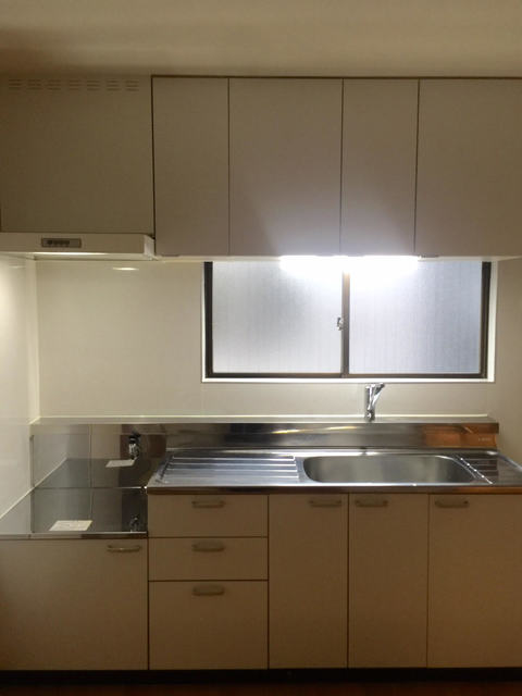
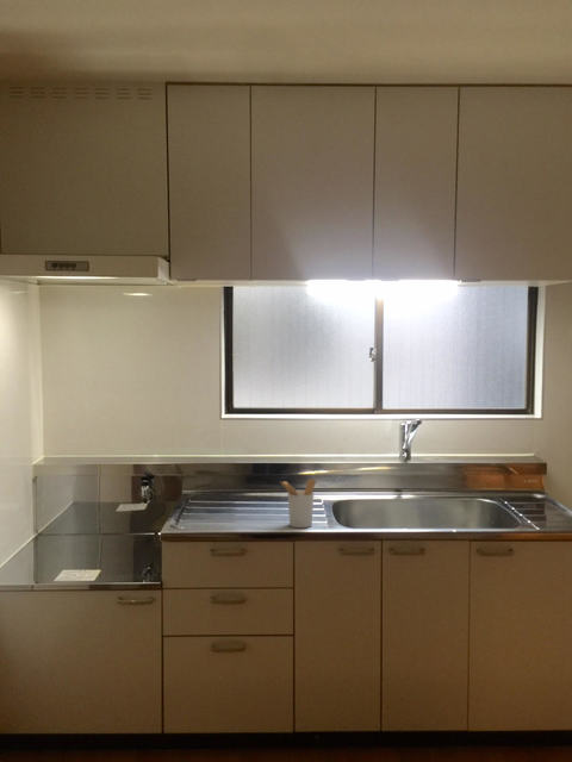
+ utensil holder (296, 501)
